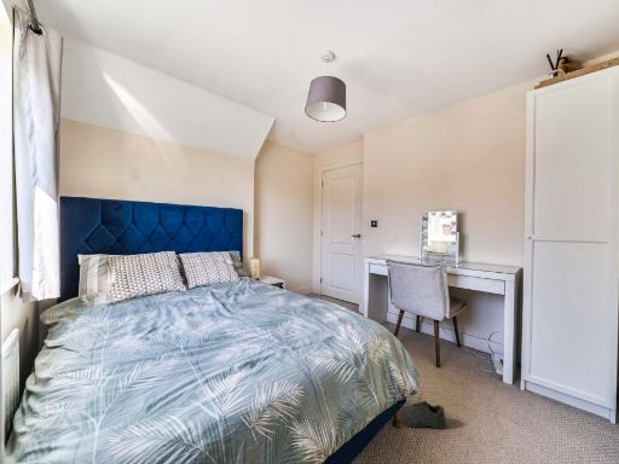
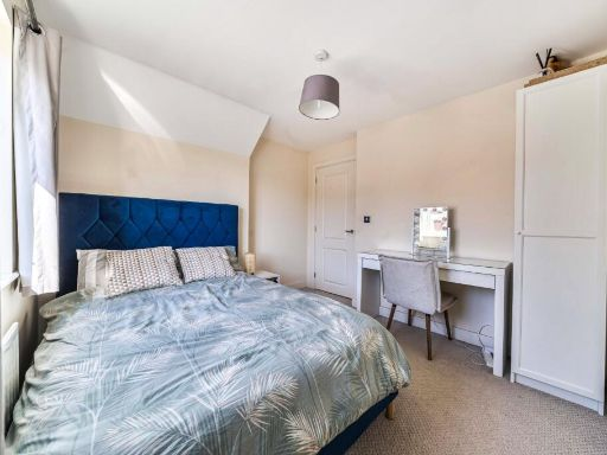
- shoe (417, 407)
